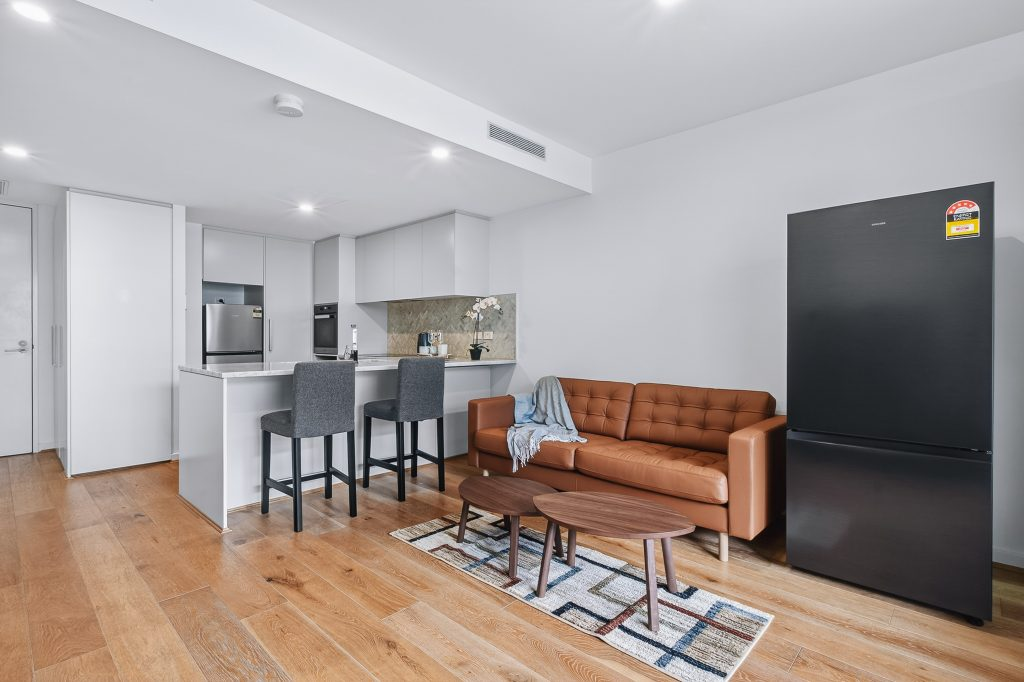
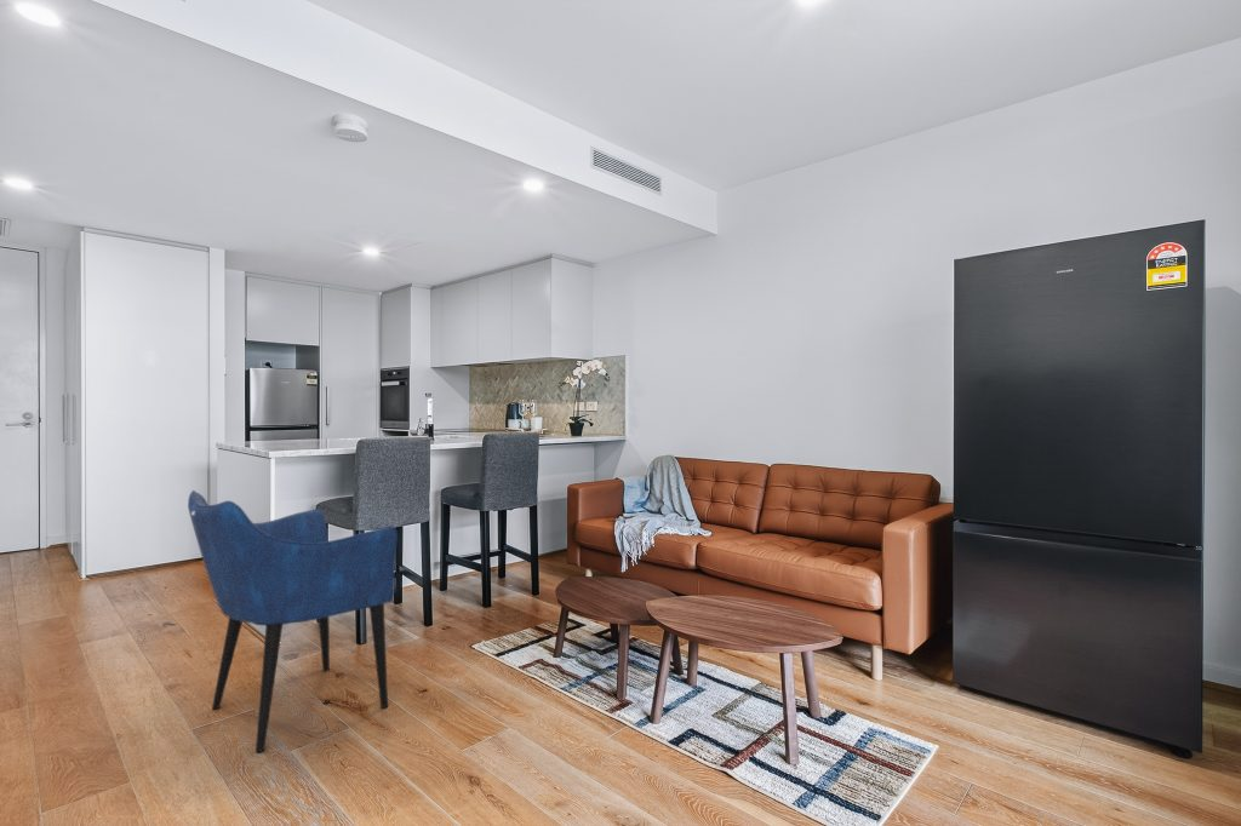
+ armchair (284, 600)
